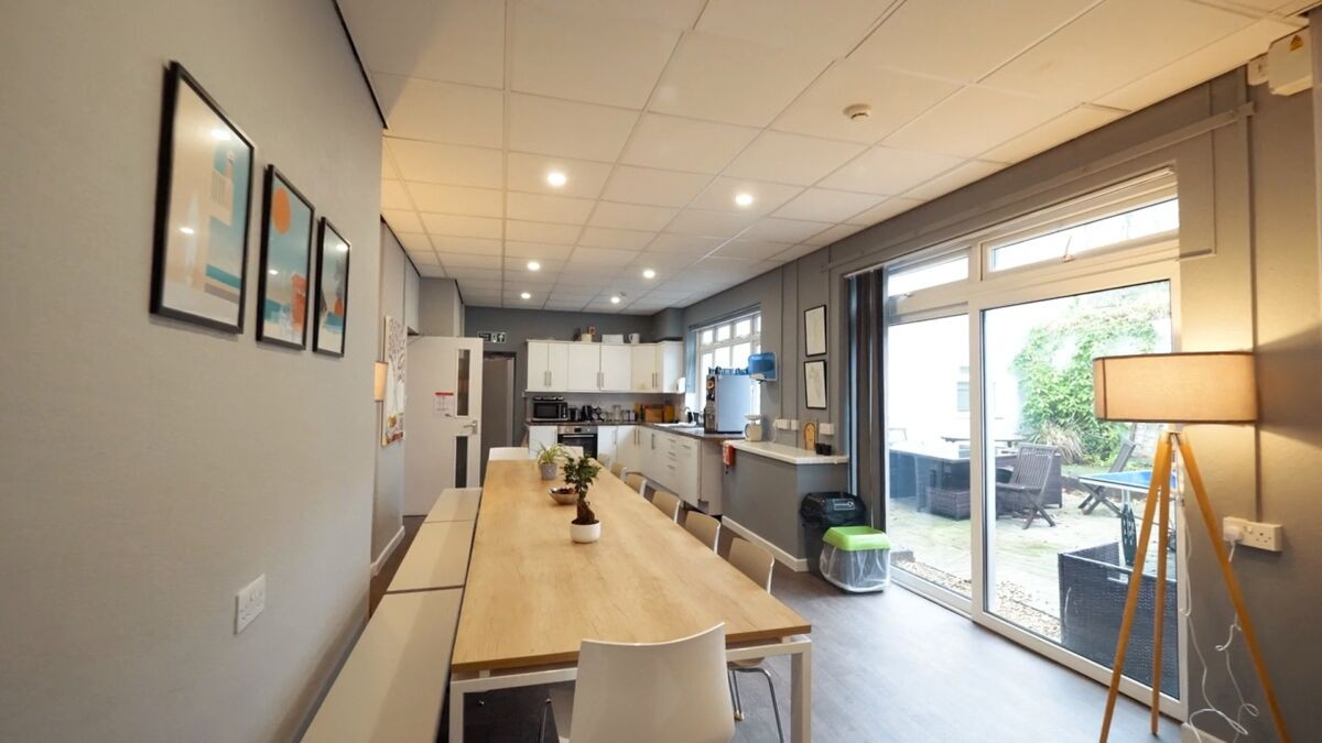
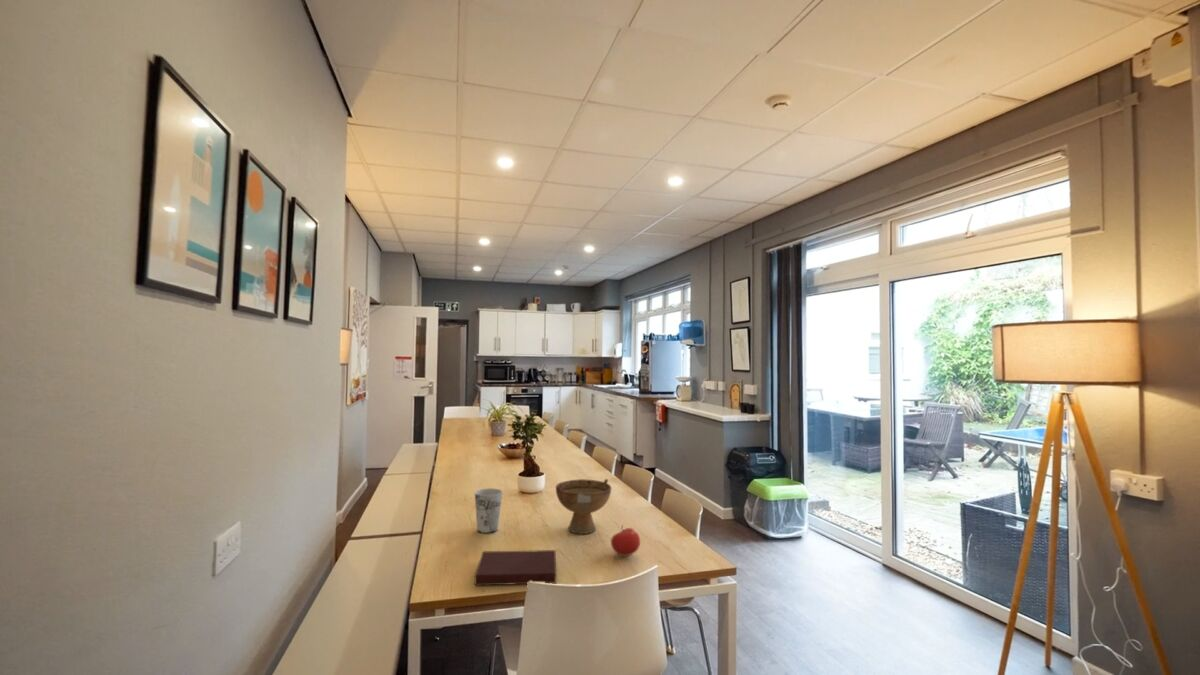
+ notebook (517, 566)
+ fruit (625, 540)
+ cup (488, 510)
+ ceramic bowl (582, 505)
